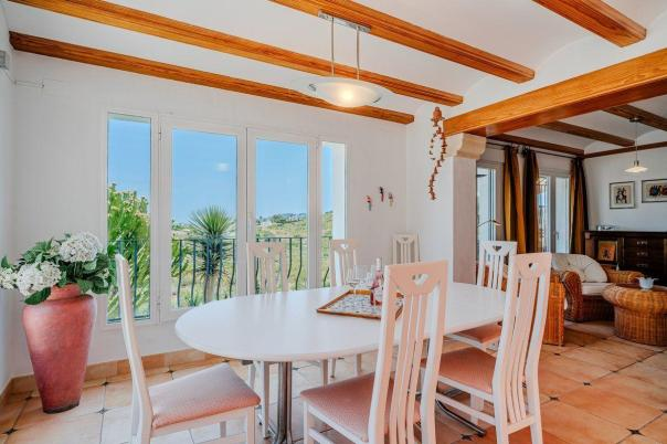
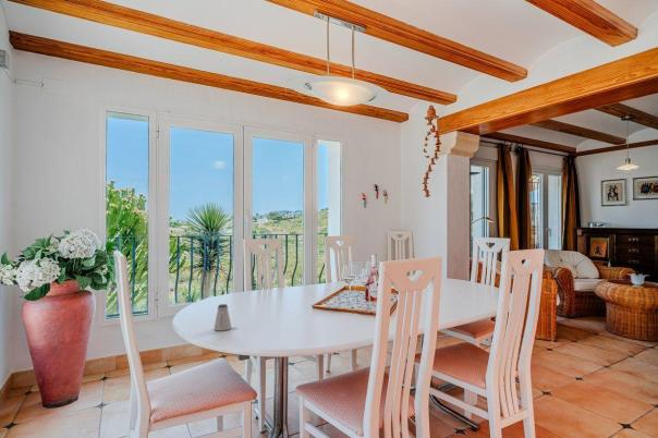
+ saltshaker (222, 316)
